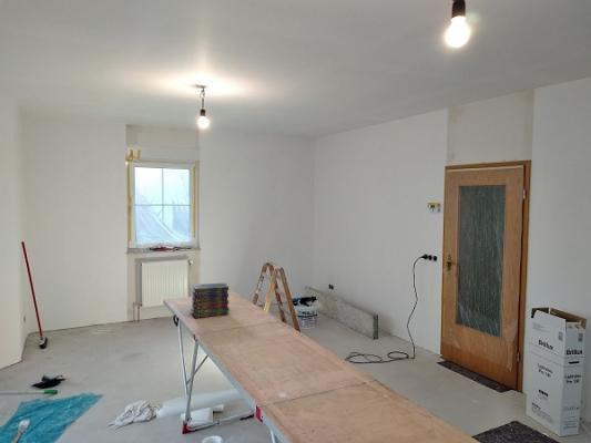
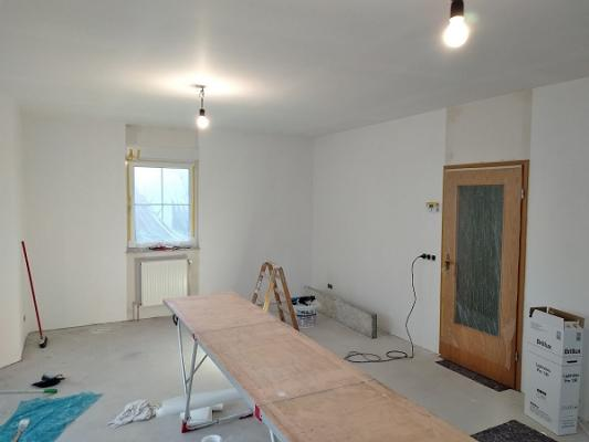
- book stack (210, 299)
